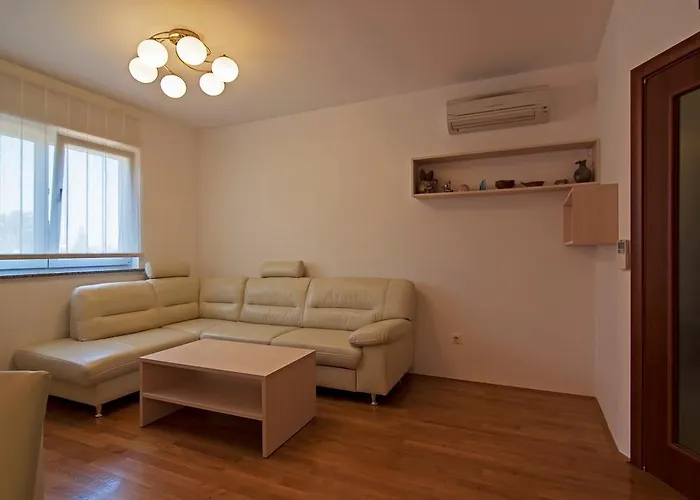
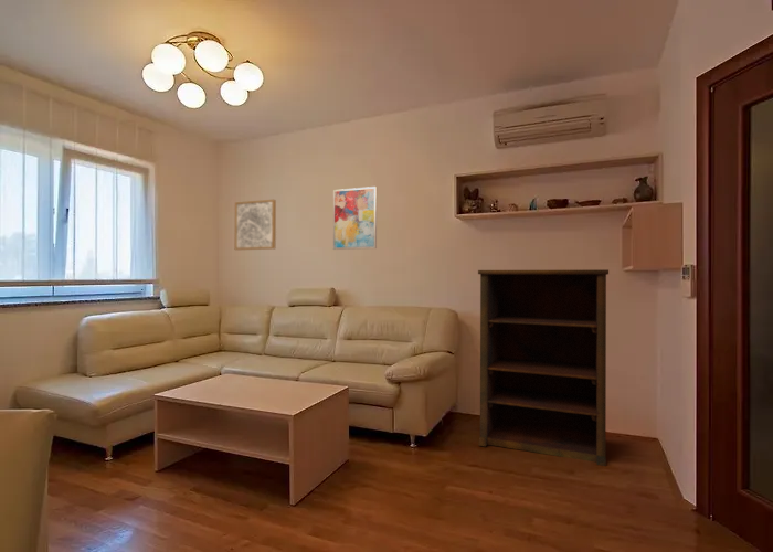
+ shelving unit (541, 355)
+ wall art (254, 225)
+ wall art (354, 219)
